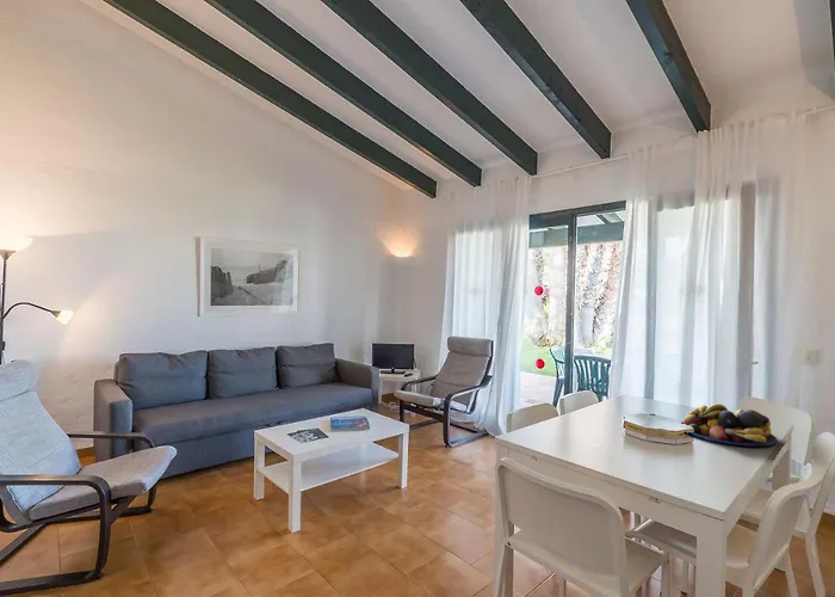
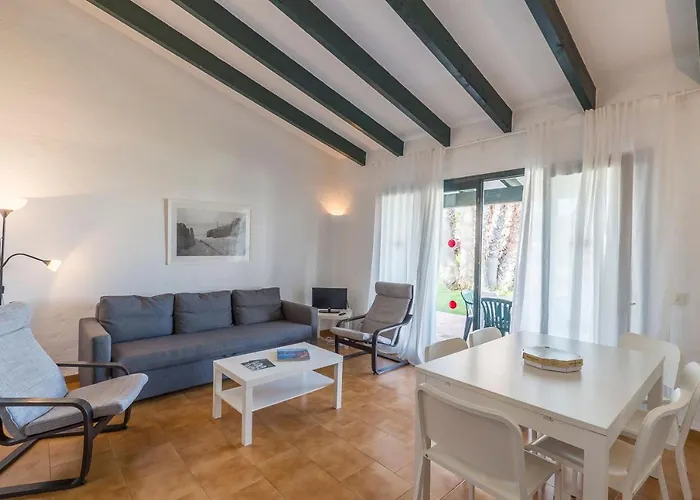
- fruit bowl (724, 418)
